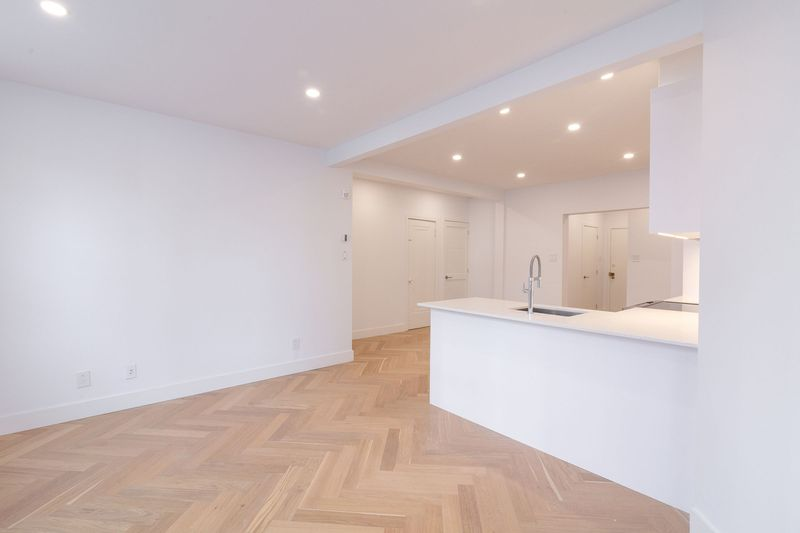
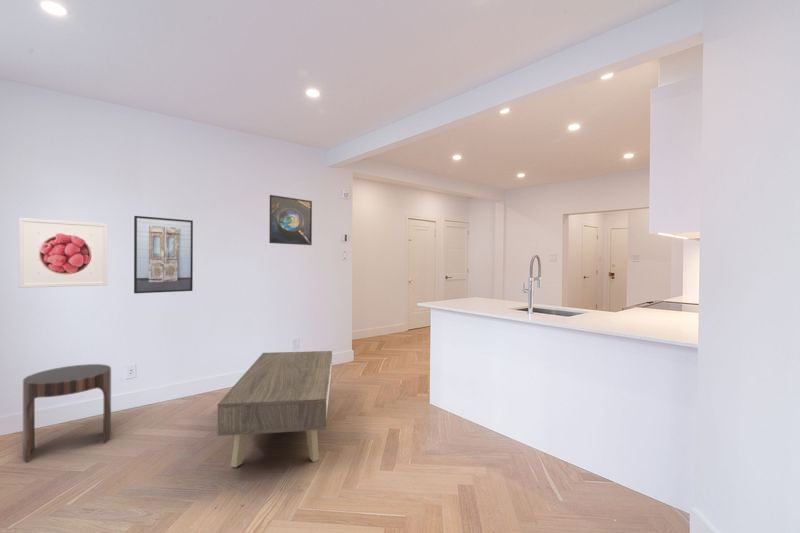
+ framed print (164, 255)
+ side table (68, 394)
+ coffee table (285, 401)
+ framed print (291, 221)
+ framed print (65, 253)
